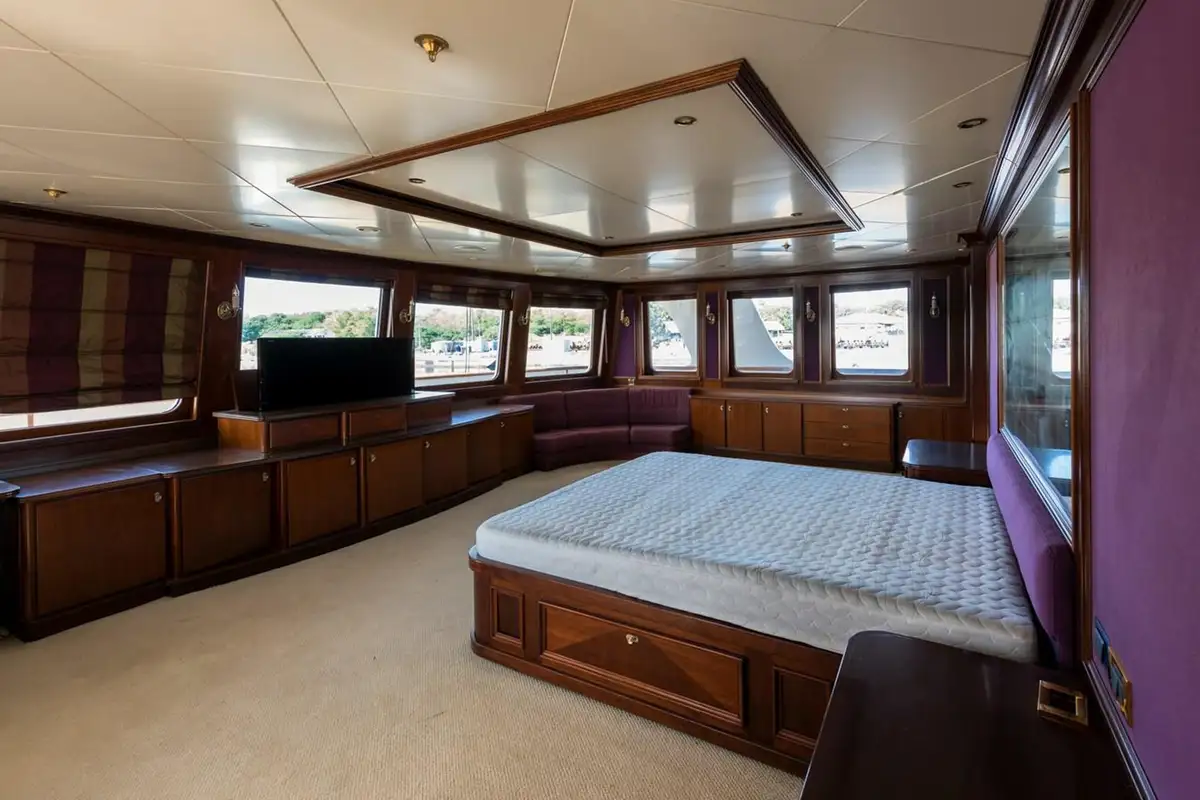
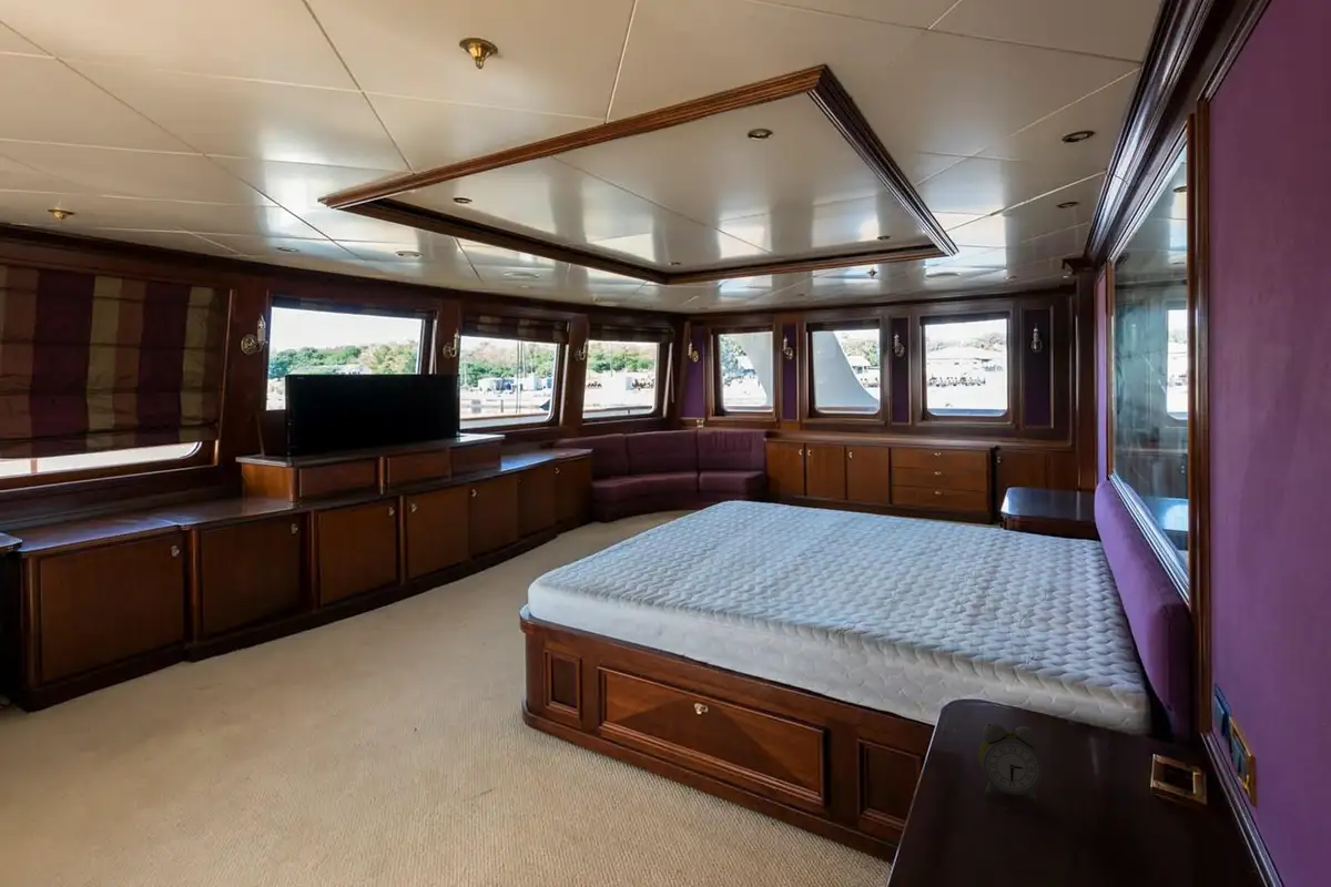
+ alarm clock (1008, 759)
